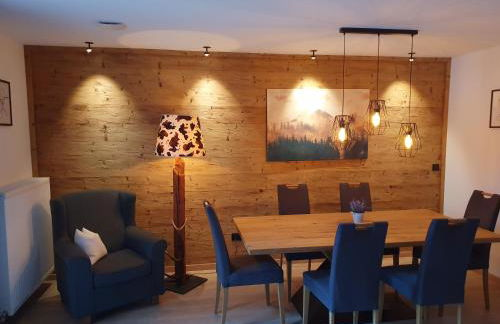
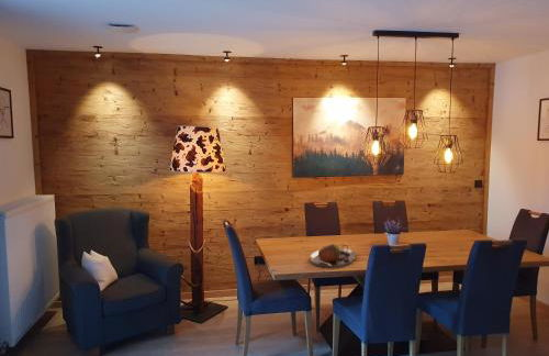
+ serving tray (333, 249)
